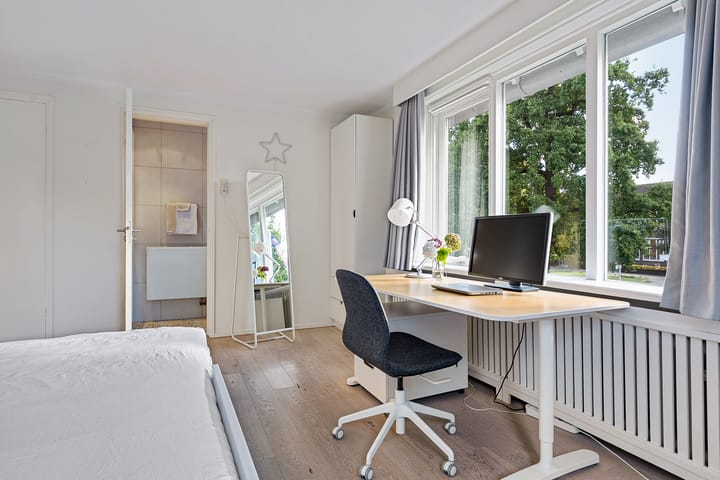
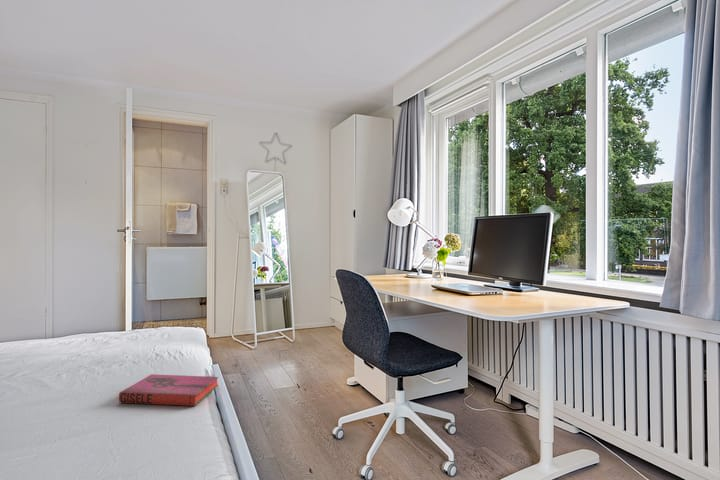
+ hardback book (171, 389)
